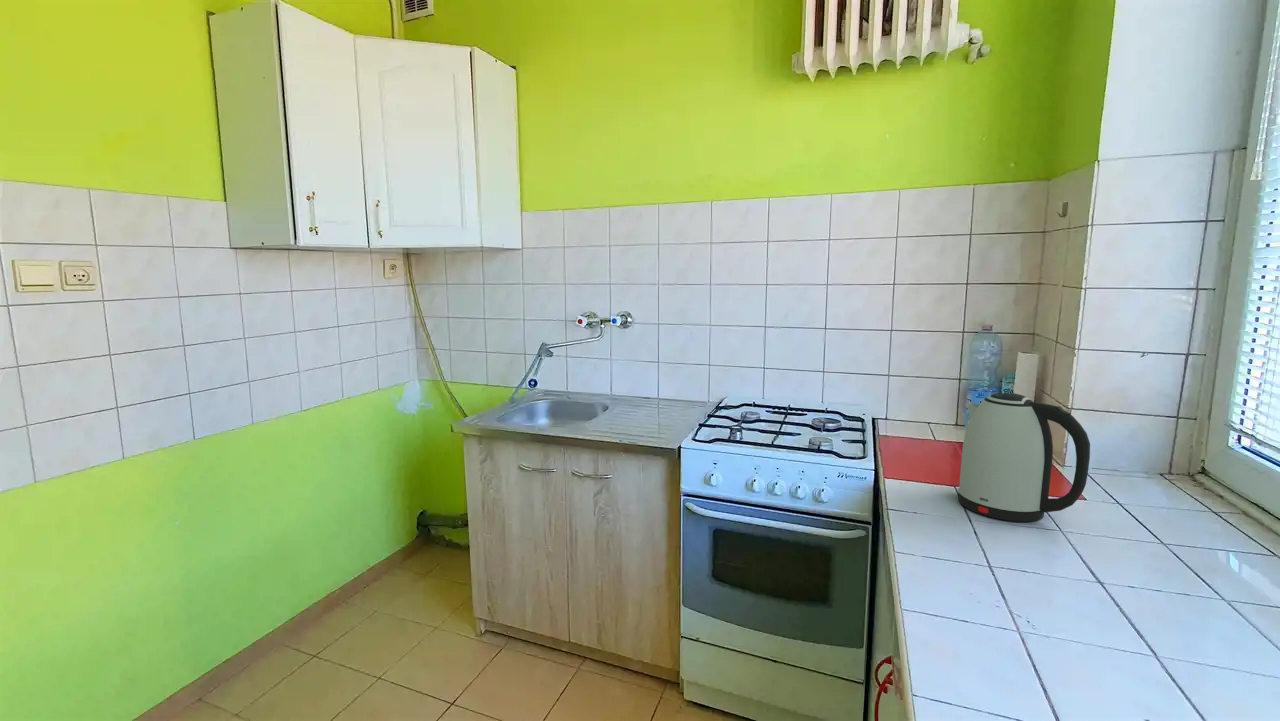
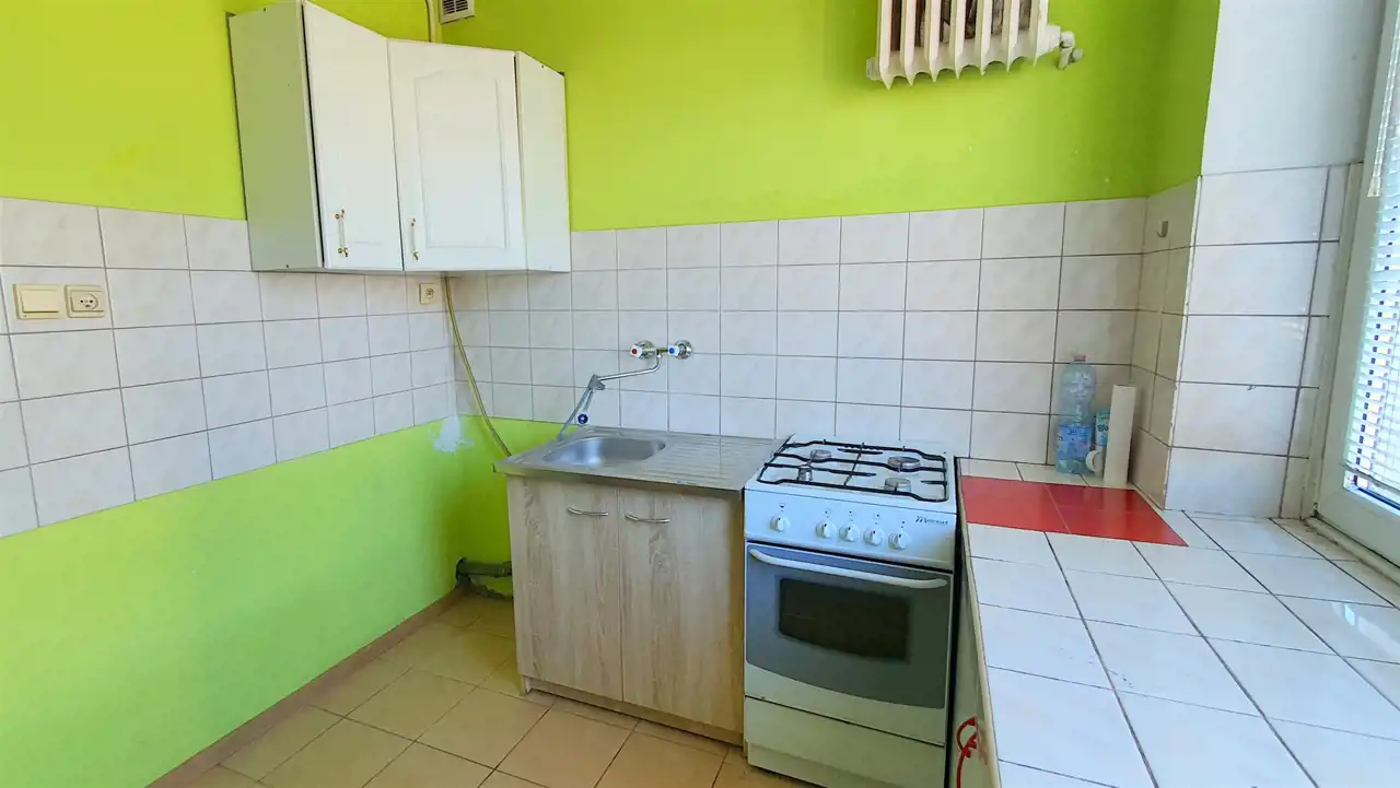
- kettle (1021, 454)
